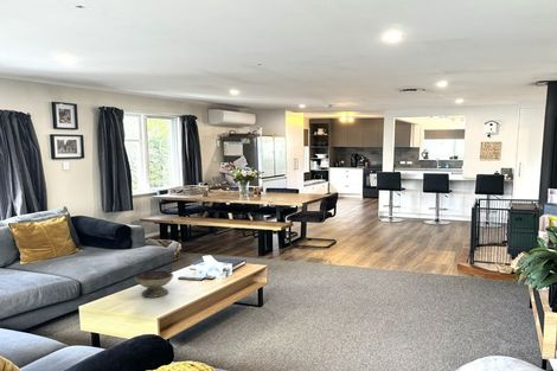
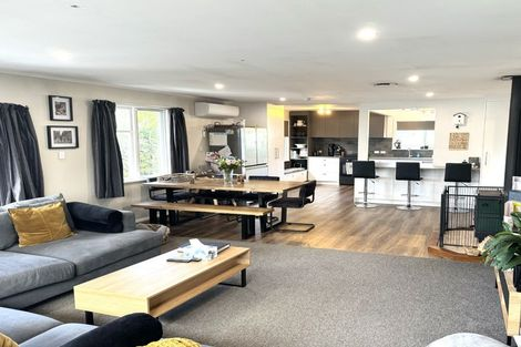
- decorative bowl (154, 283)
